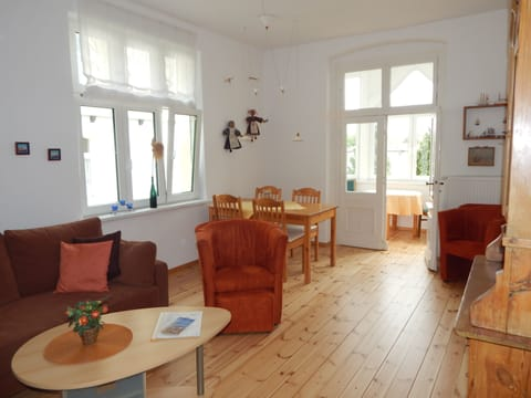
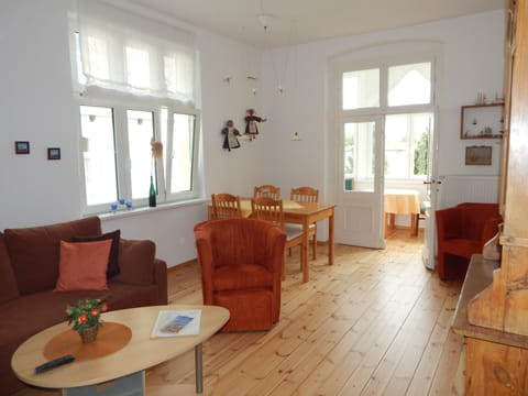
+ remote control (54, 363)
